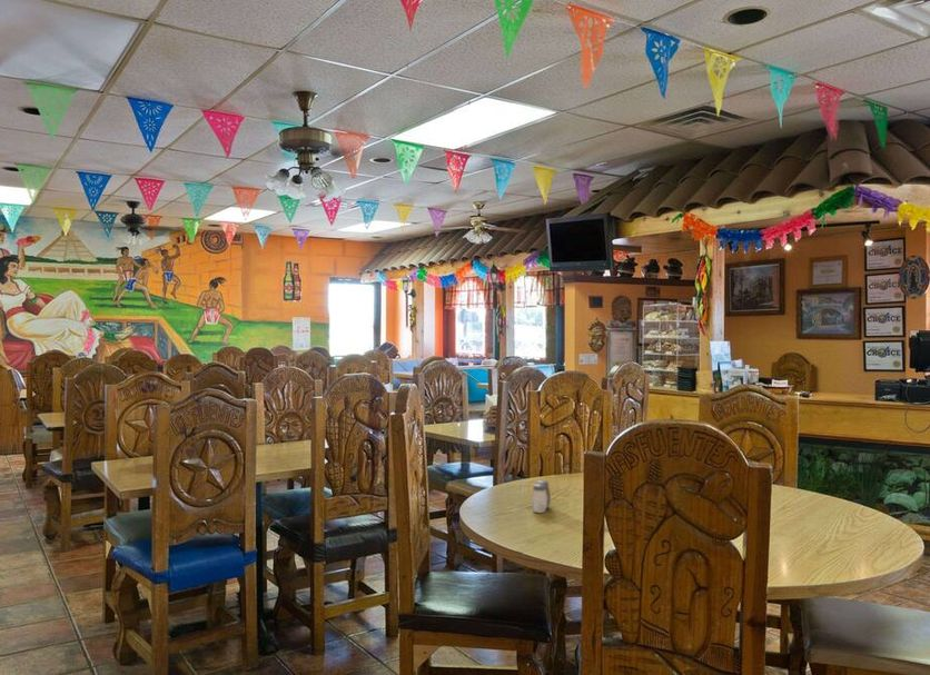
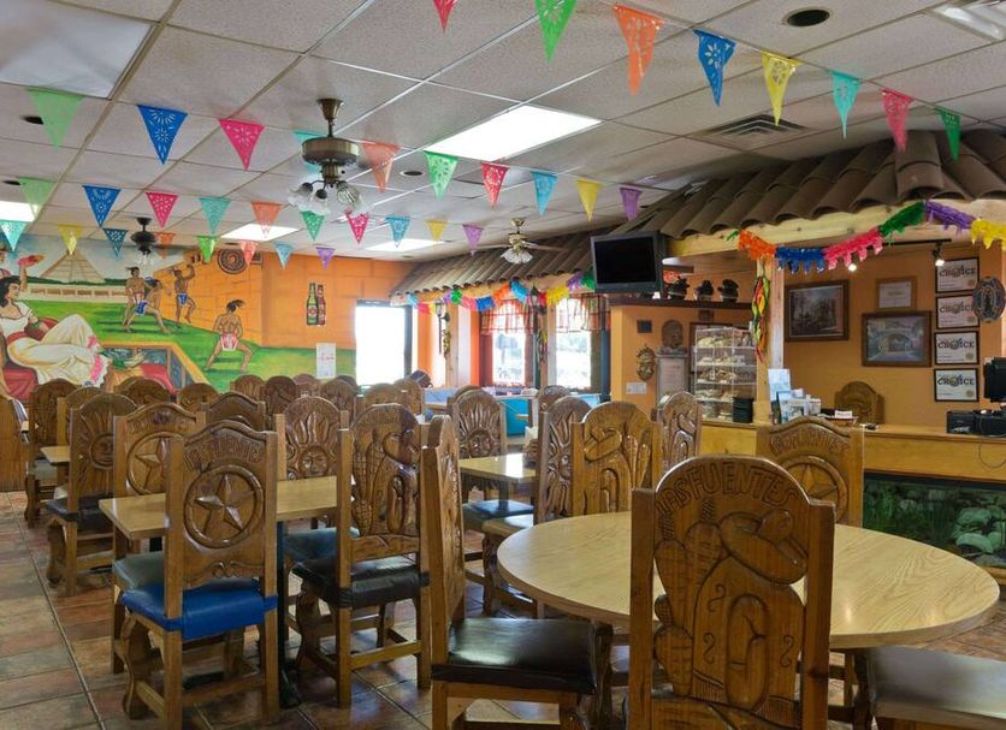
- salt and pepper shaker (541, 495)
